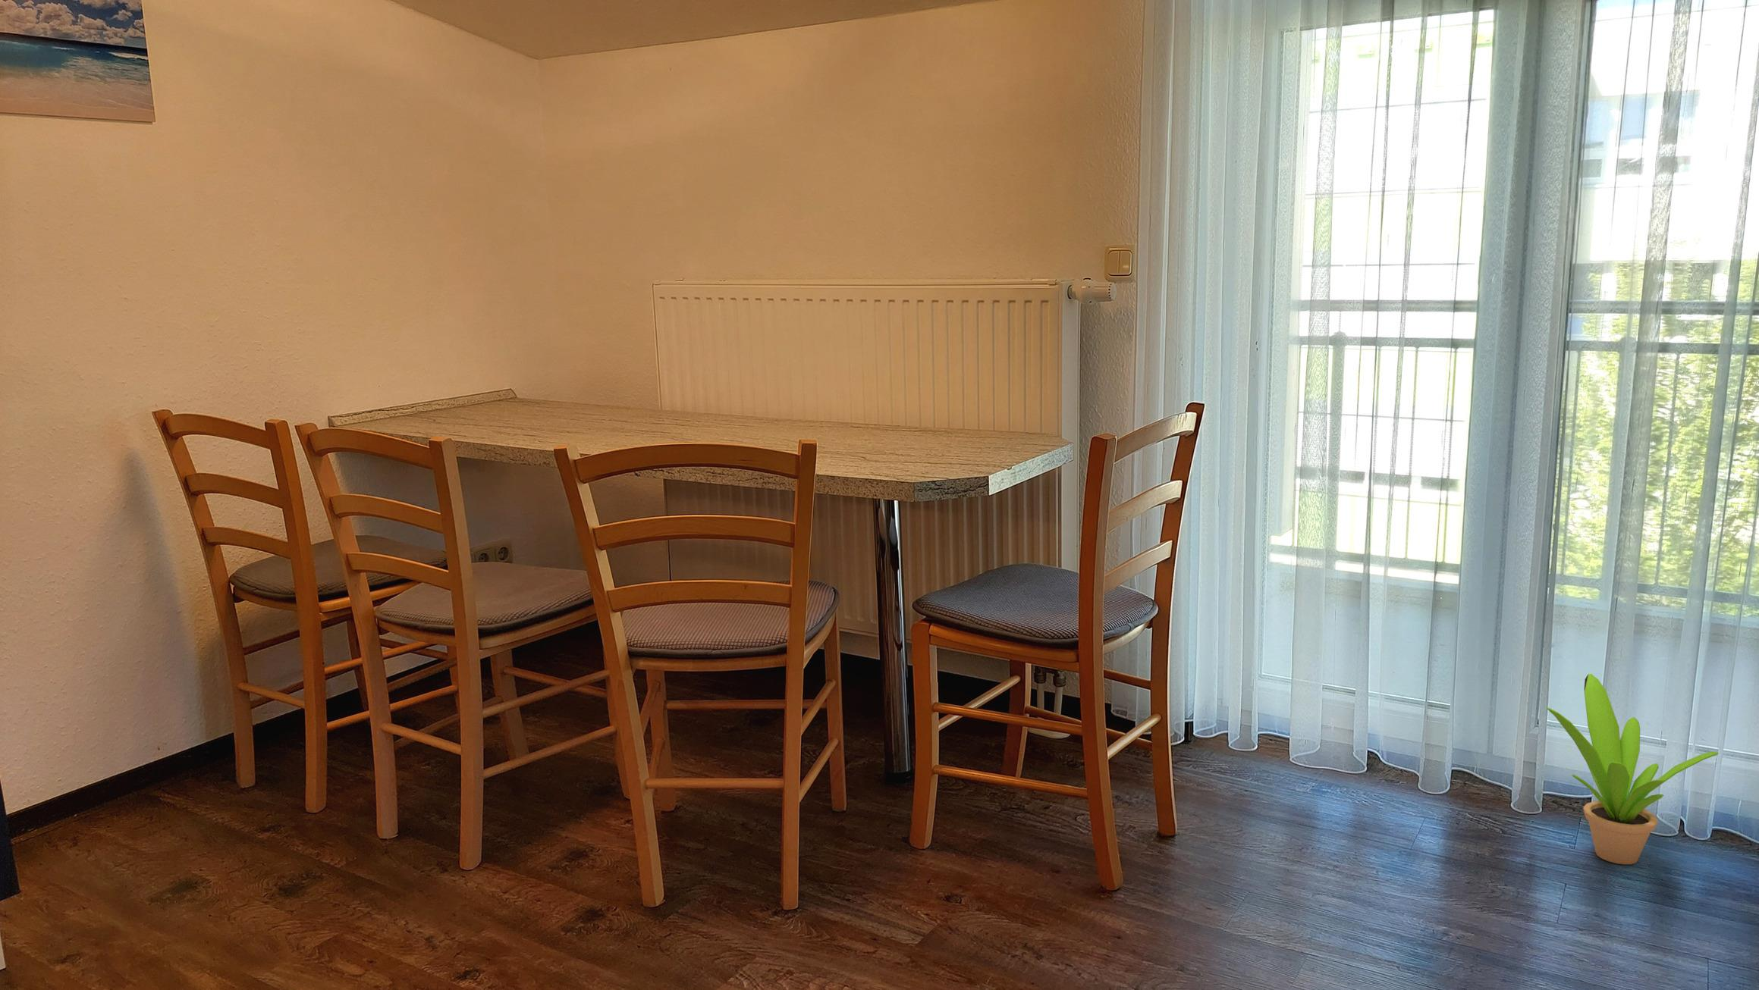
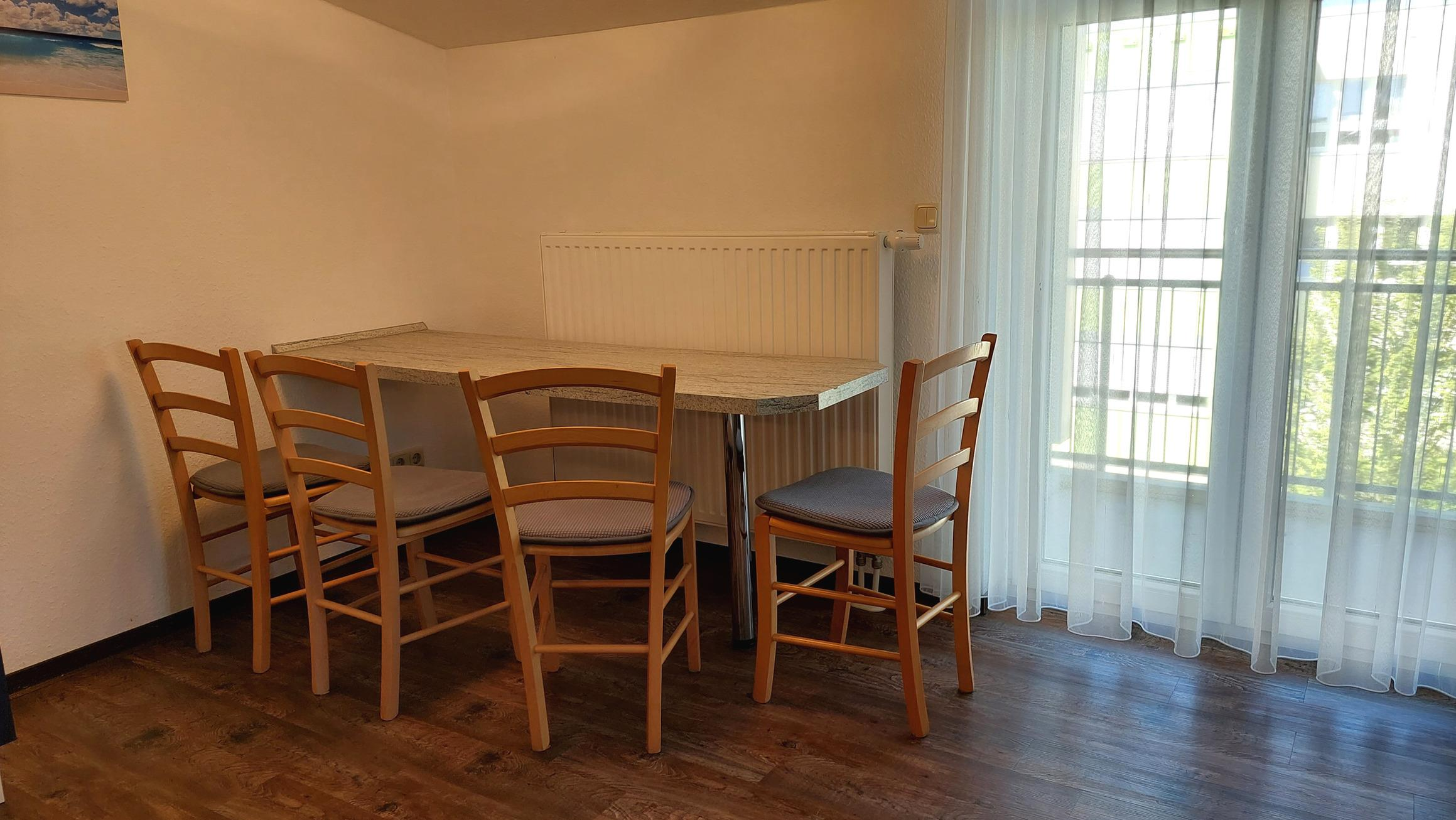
- potted plant (1627, 779)
